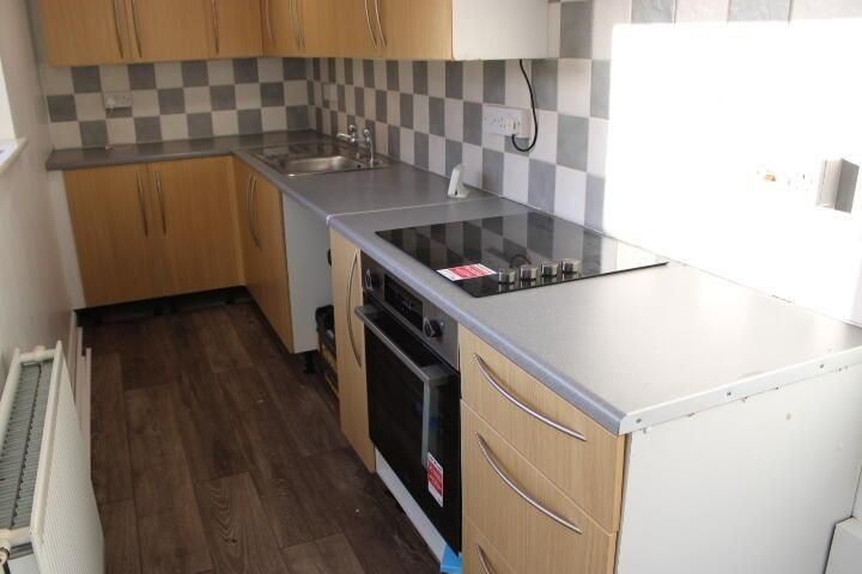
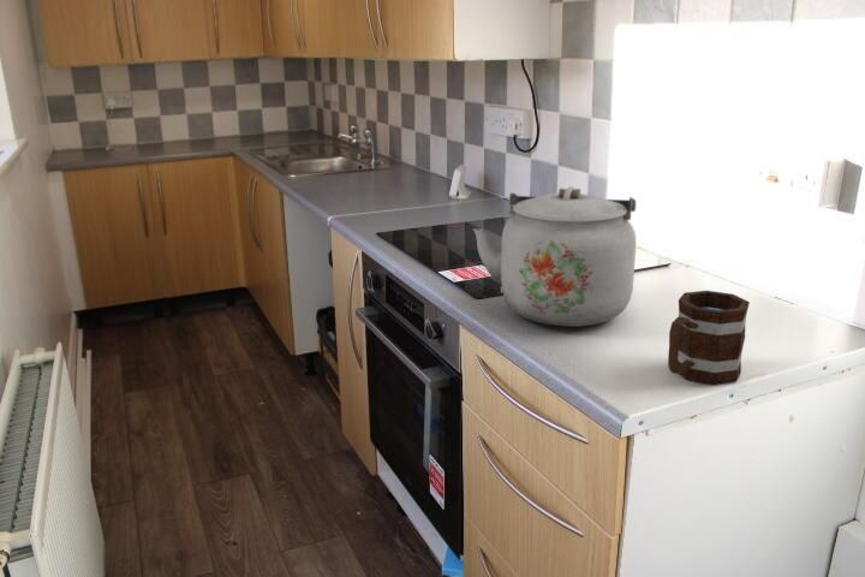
+ kettle (553, 249)
+ mug (700, 339)
